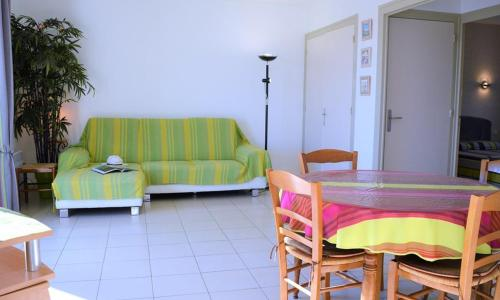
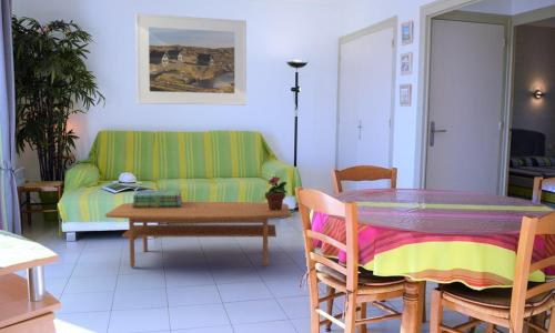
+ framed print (192, 61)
+ coffee table (202, 233)
+ potted flower (276, 192)
+ stack of books (158, 198)
